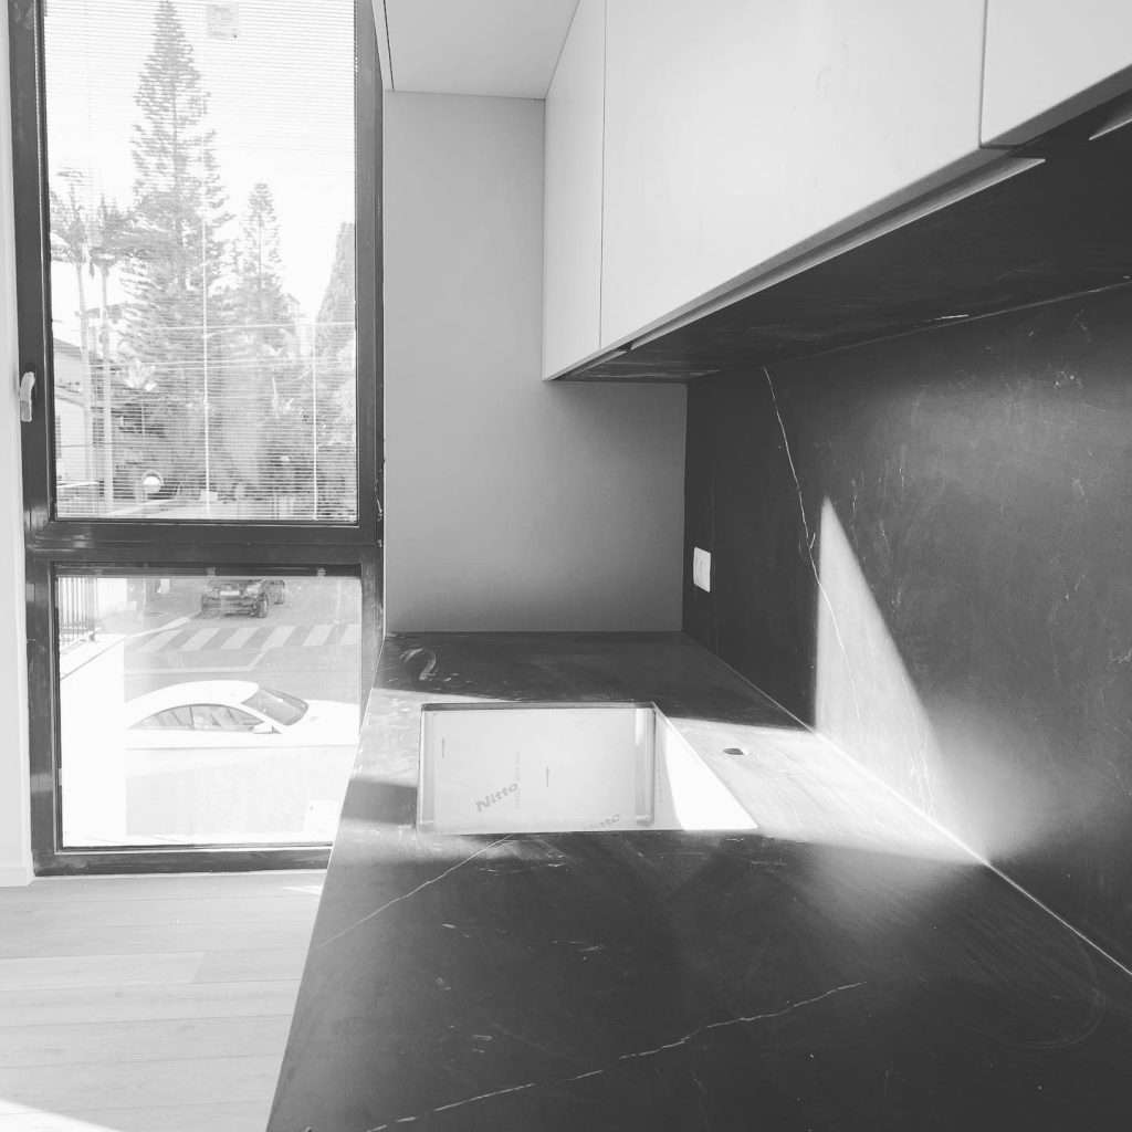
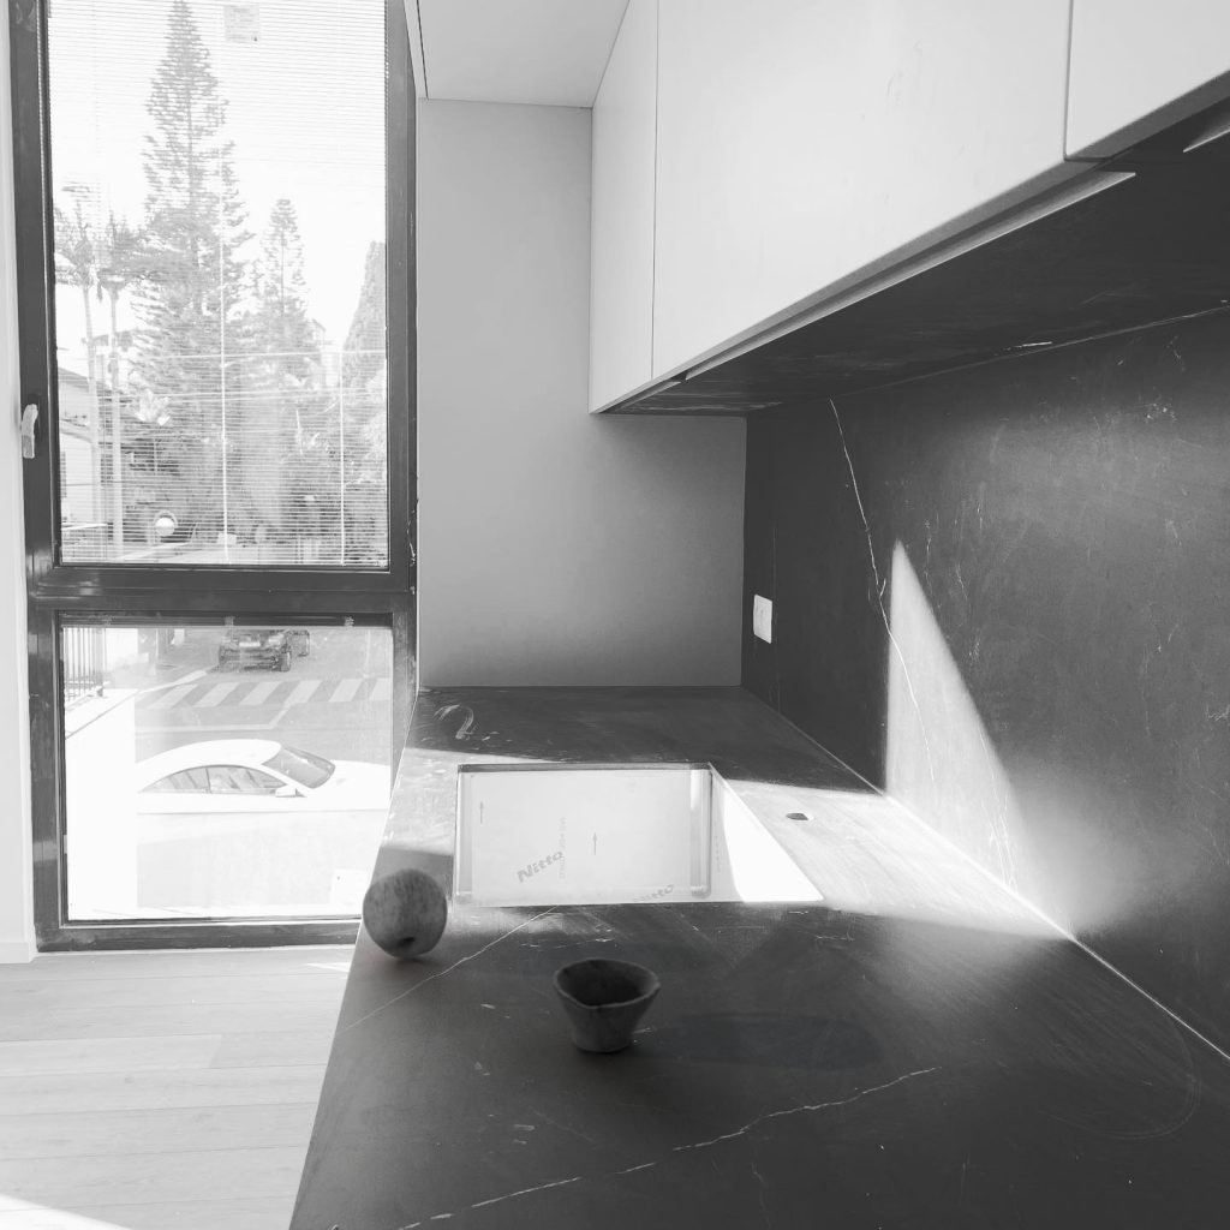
+ fruit (405, 912)
+ cup (604, 1004)
